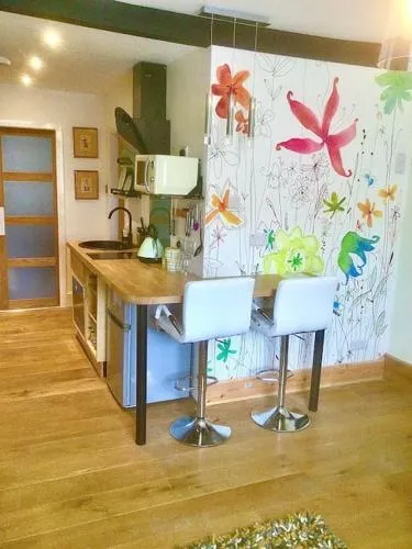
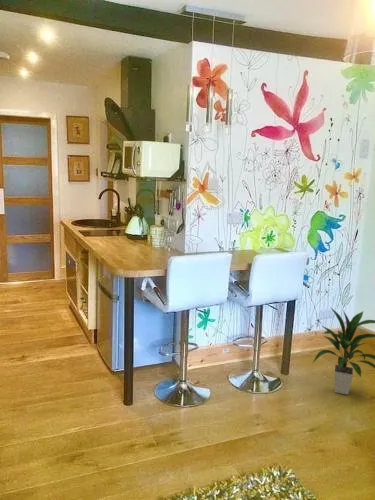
+ indoor plant (347, 350)
